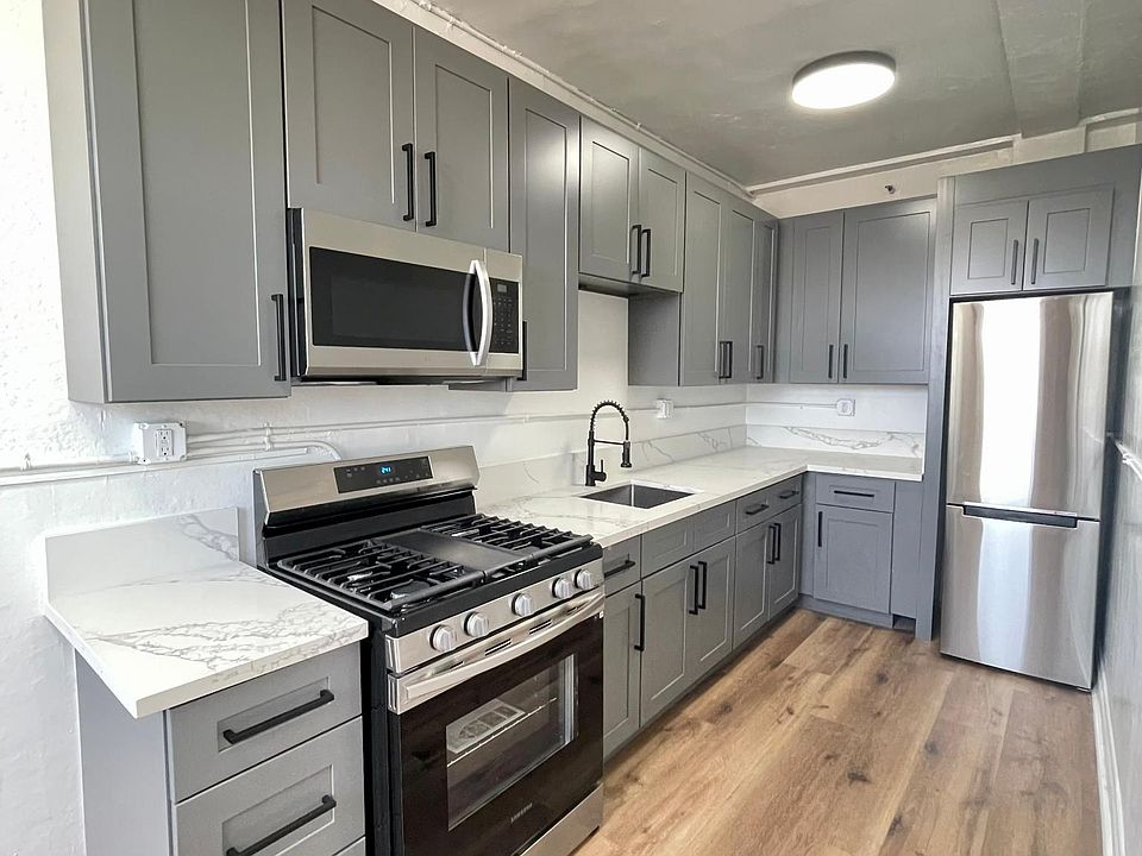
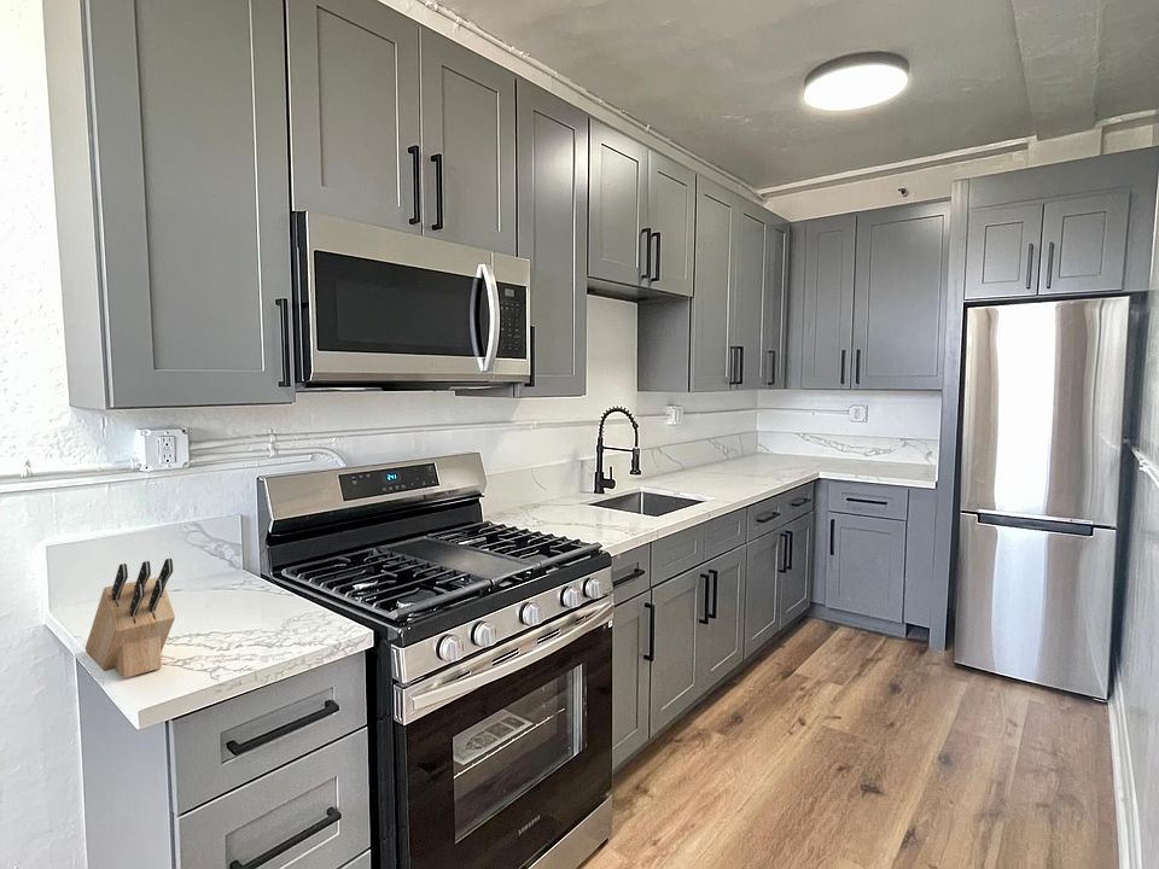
+ knife block (129, 607)
